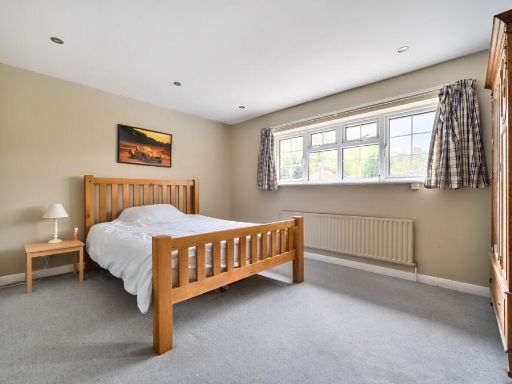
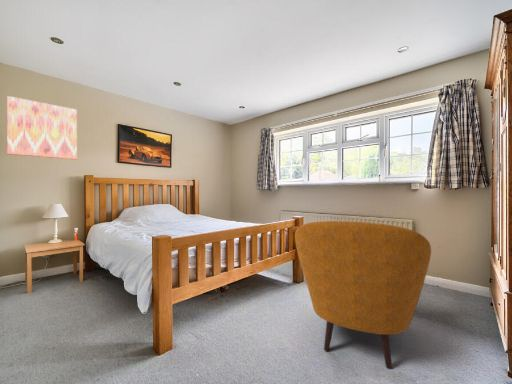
+ wall art (44, 130)
+ armchair (358, 278)
